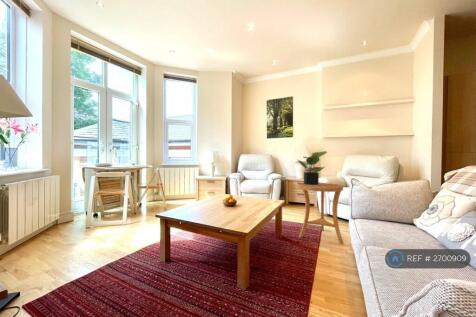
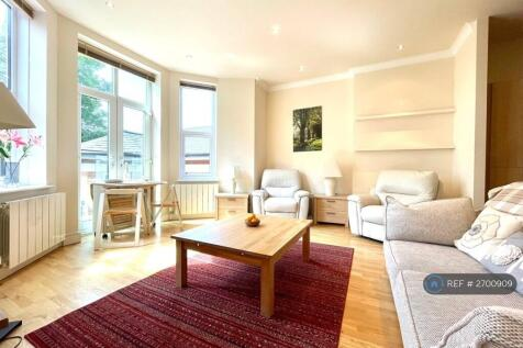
- side table (321, 210)
- potted plant (314, 167)
